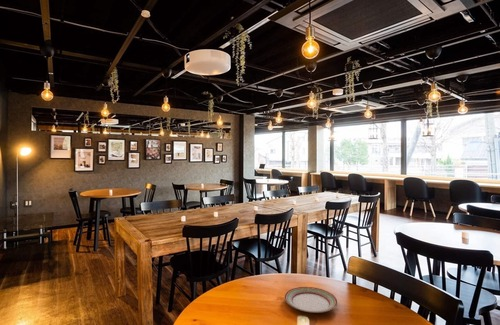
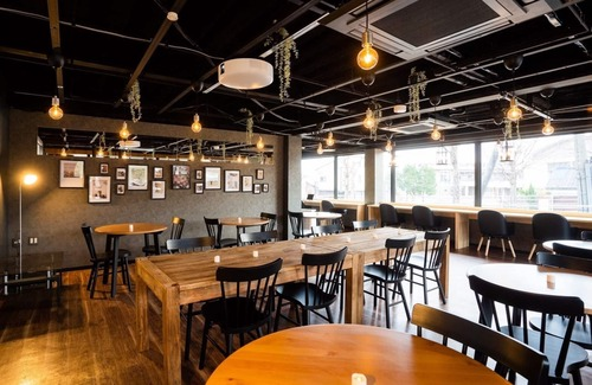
- plate (310, 300)
